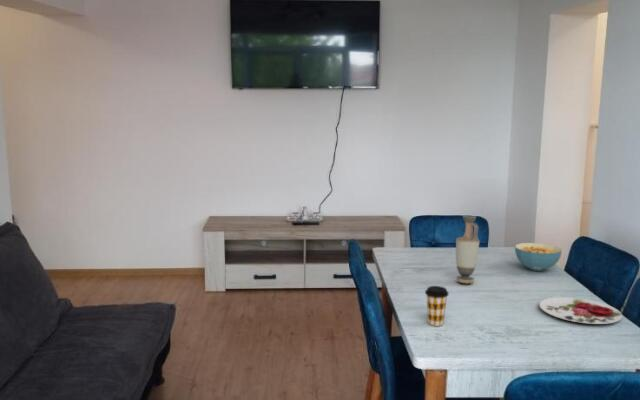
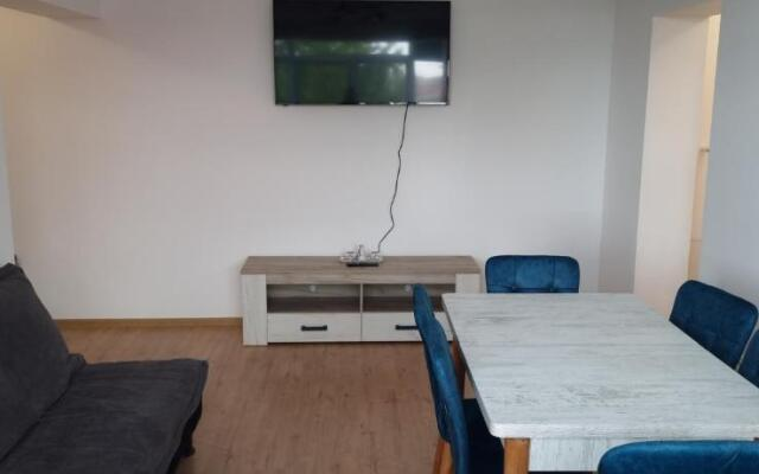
- coffee cup (436, 306)
- plate (579, 309)
- cereal bowl (537, 258)
- vase (467, 249)
